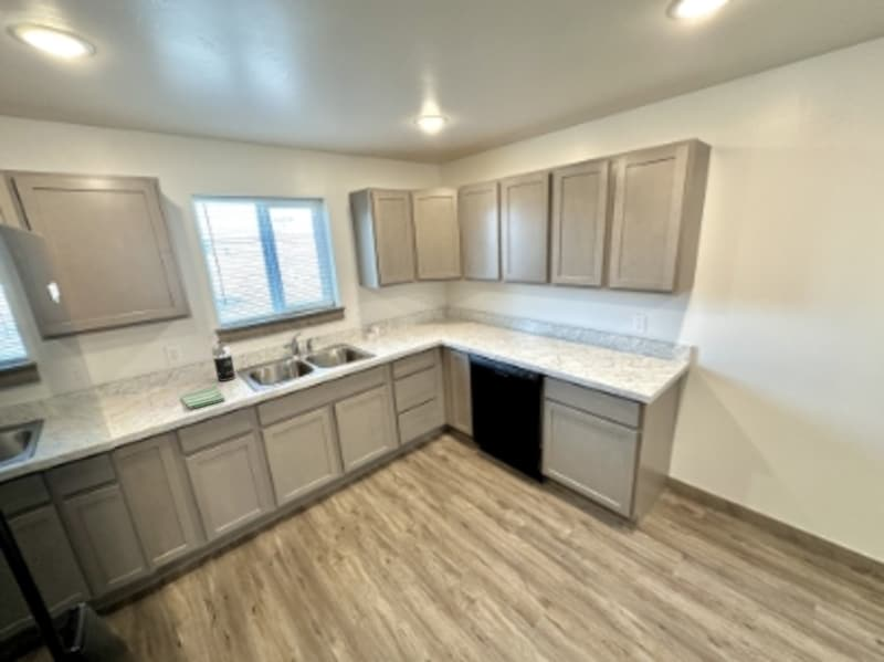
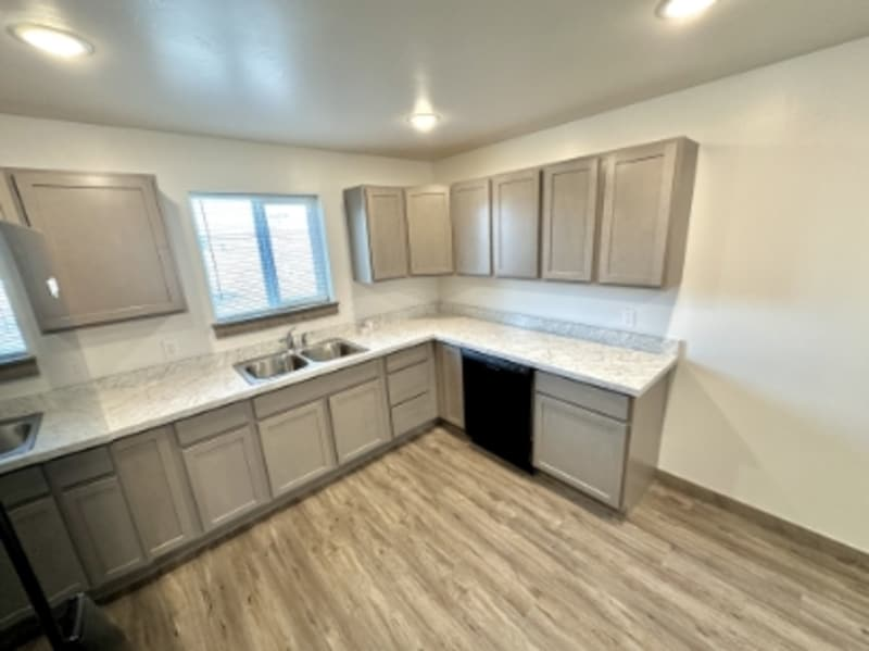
- spray bottle (222, 359)
- dish towel (203, 397)
